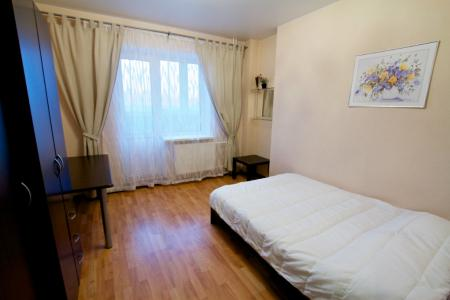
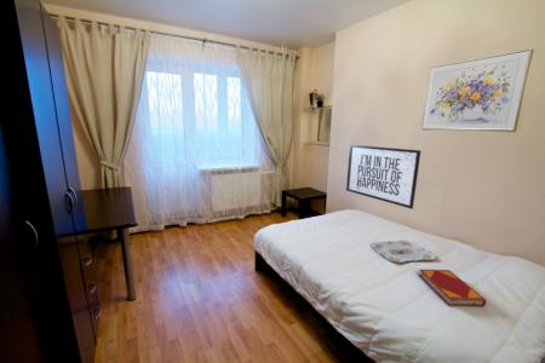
+ hardback book (448, 286)
+ mirror (378, 173)
+ serving tray (401, 250)
